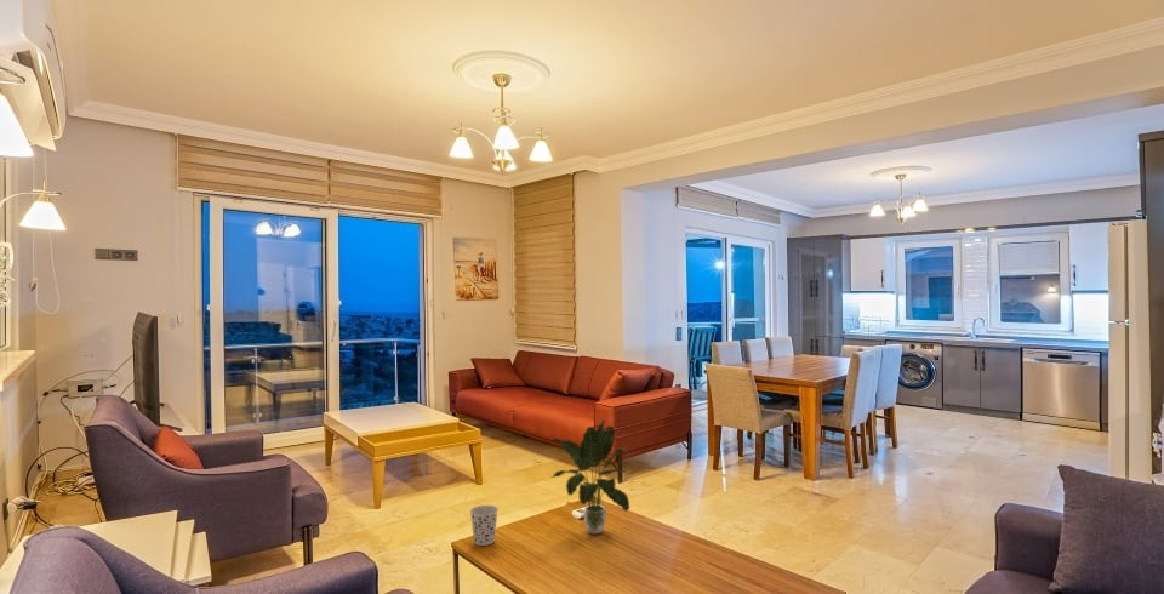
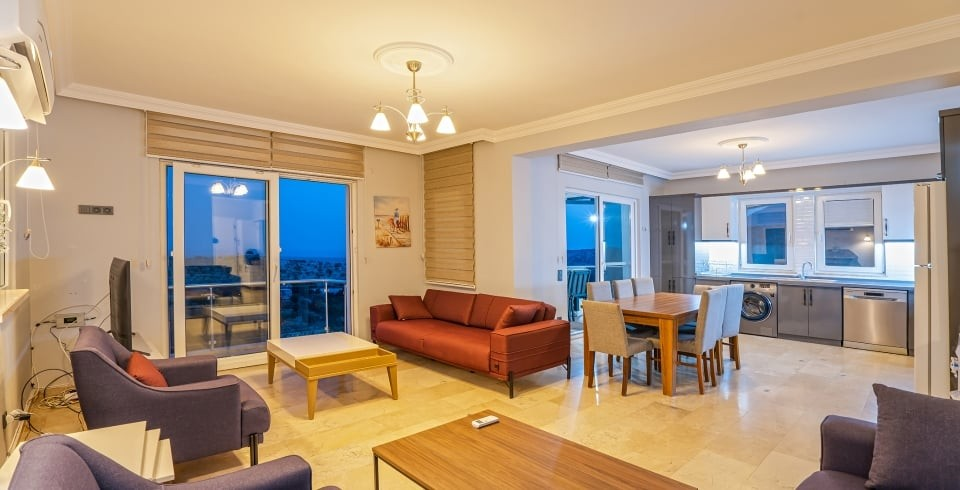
- cup (484, 525)
- potted plant (587, 476)
